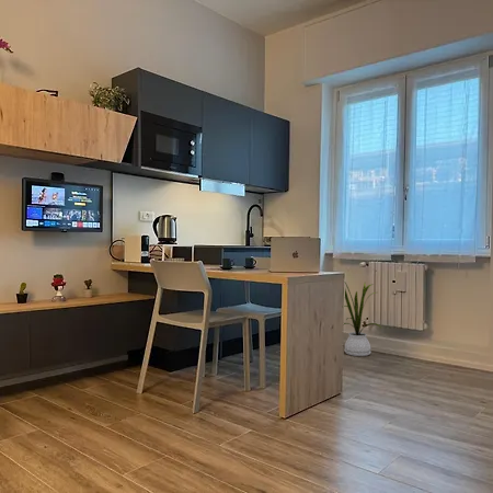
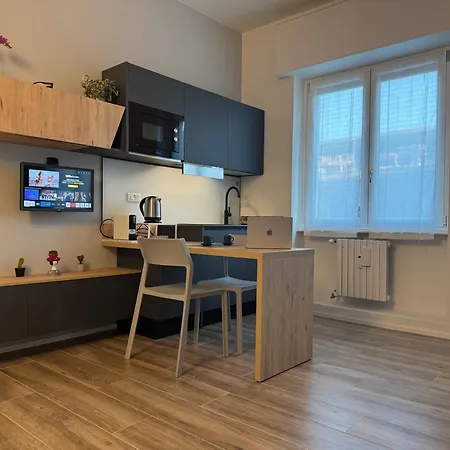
- house plant (355, 313)
